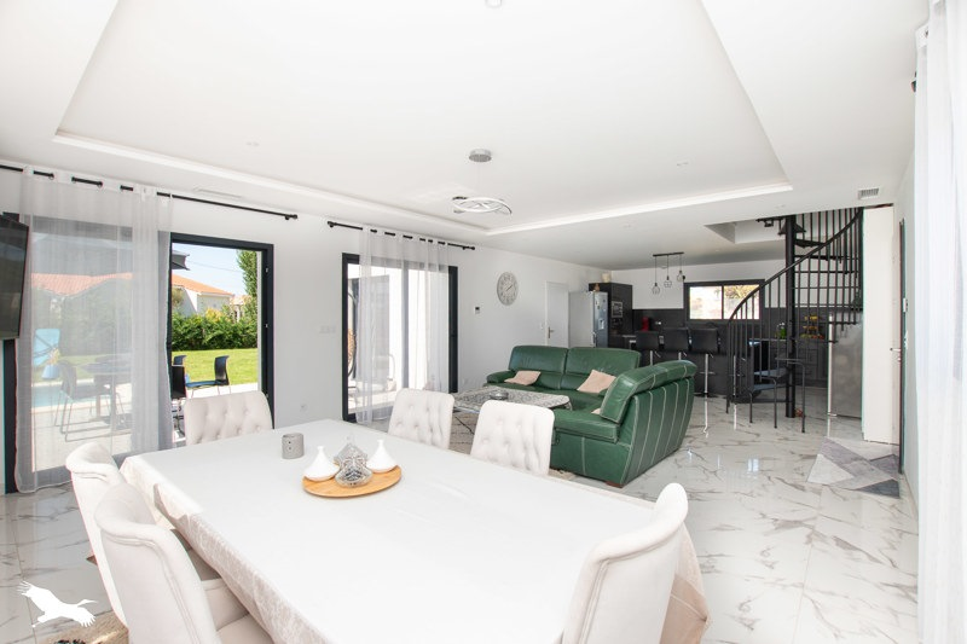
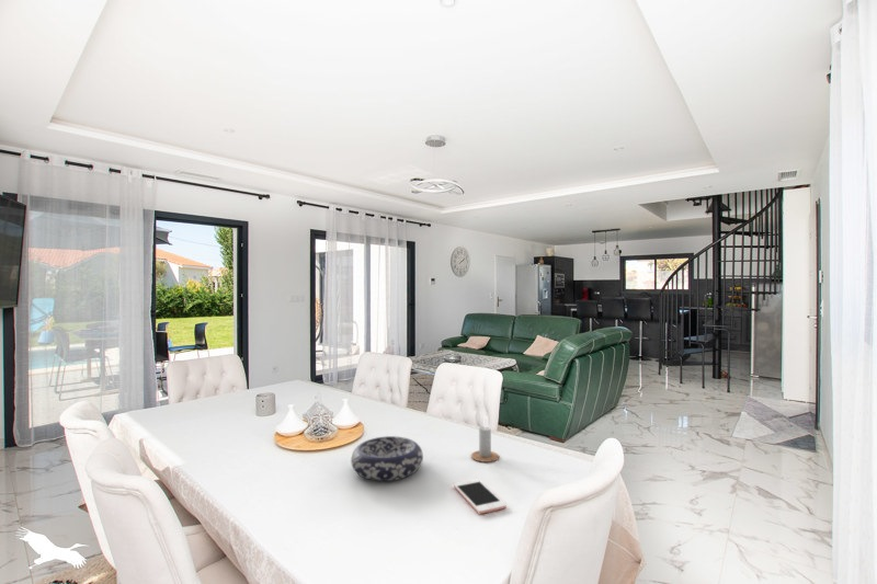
+ decorative bowl (387, 457)
+ candle (485, 436)
+ cell phone (478, 495)
